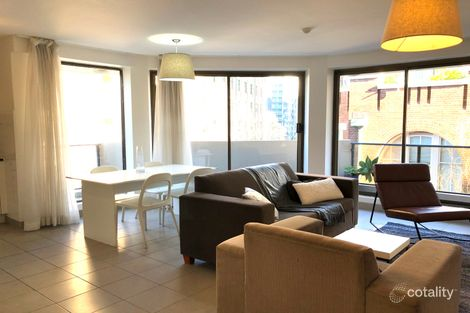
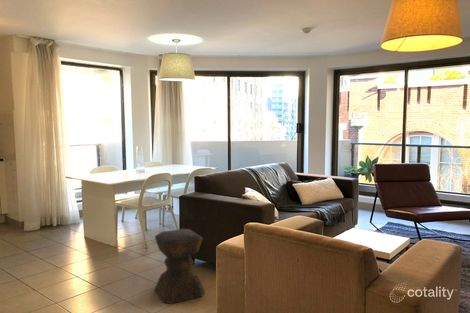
+ stool (179, 262)
